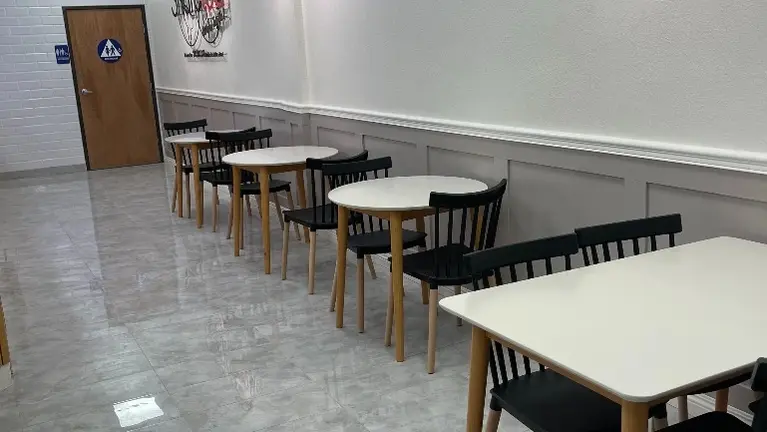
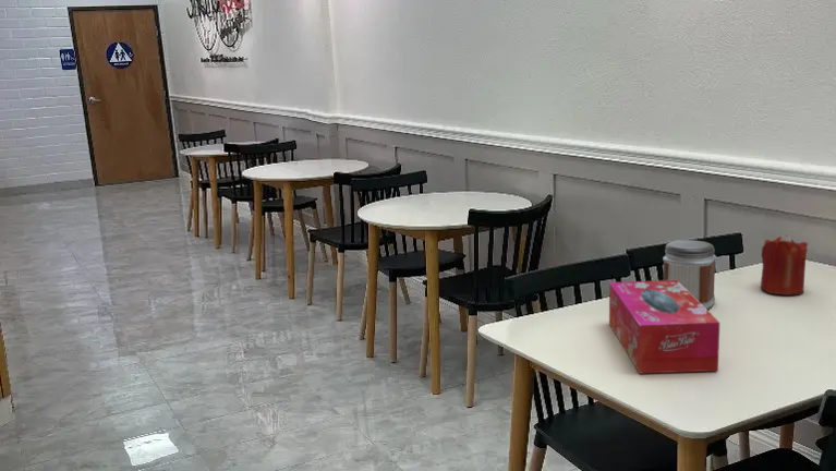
+ tissue box (658, 323)
+ jar (689, 274)
+ candle (784, 261)
